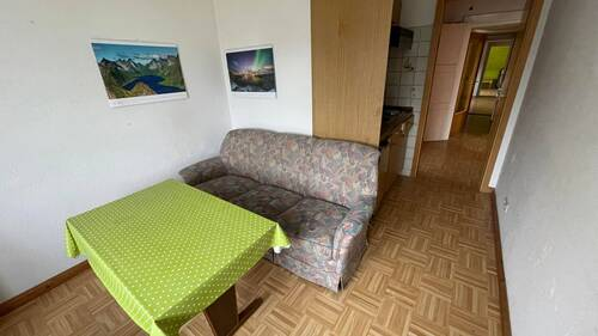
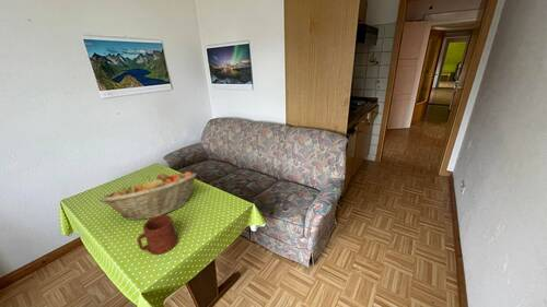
+ fruit basket (153, 191)
+ mug (158, 234)
